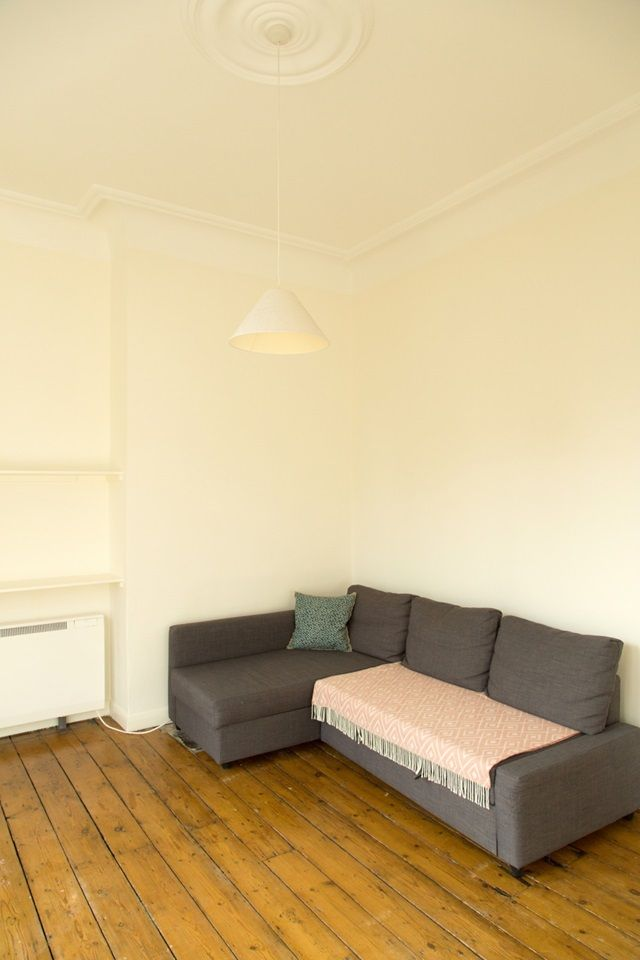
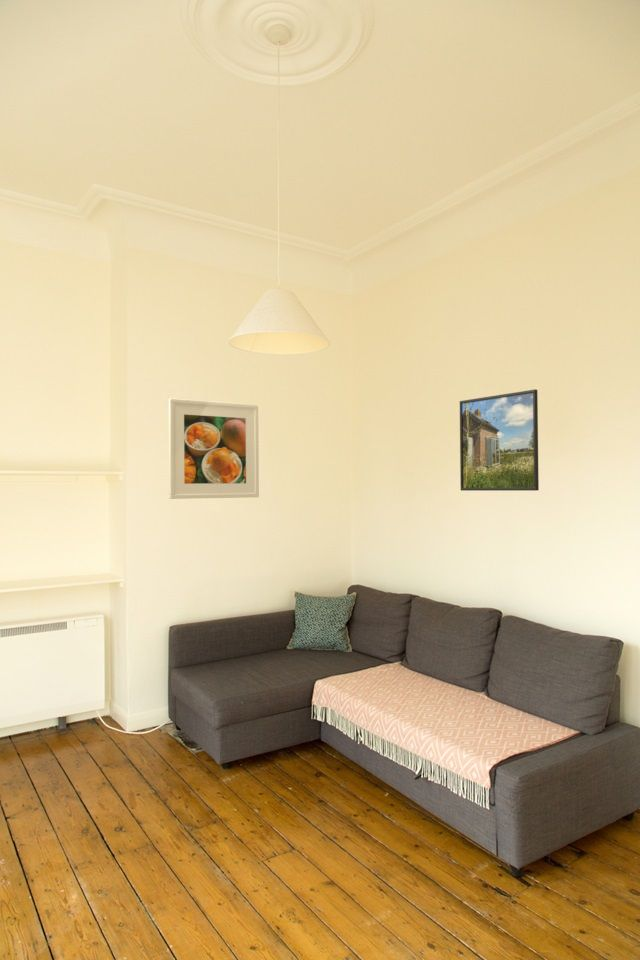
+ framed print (215, 449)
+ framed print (496, 443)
